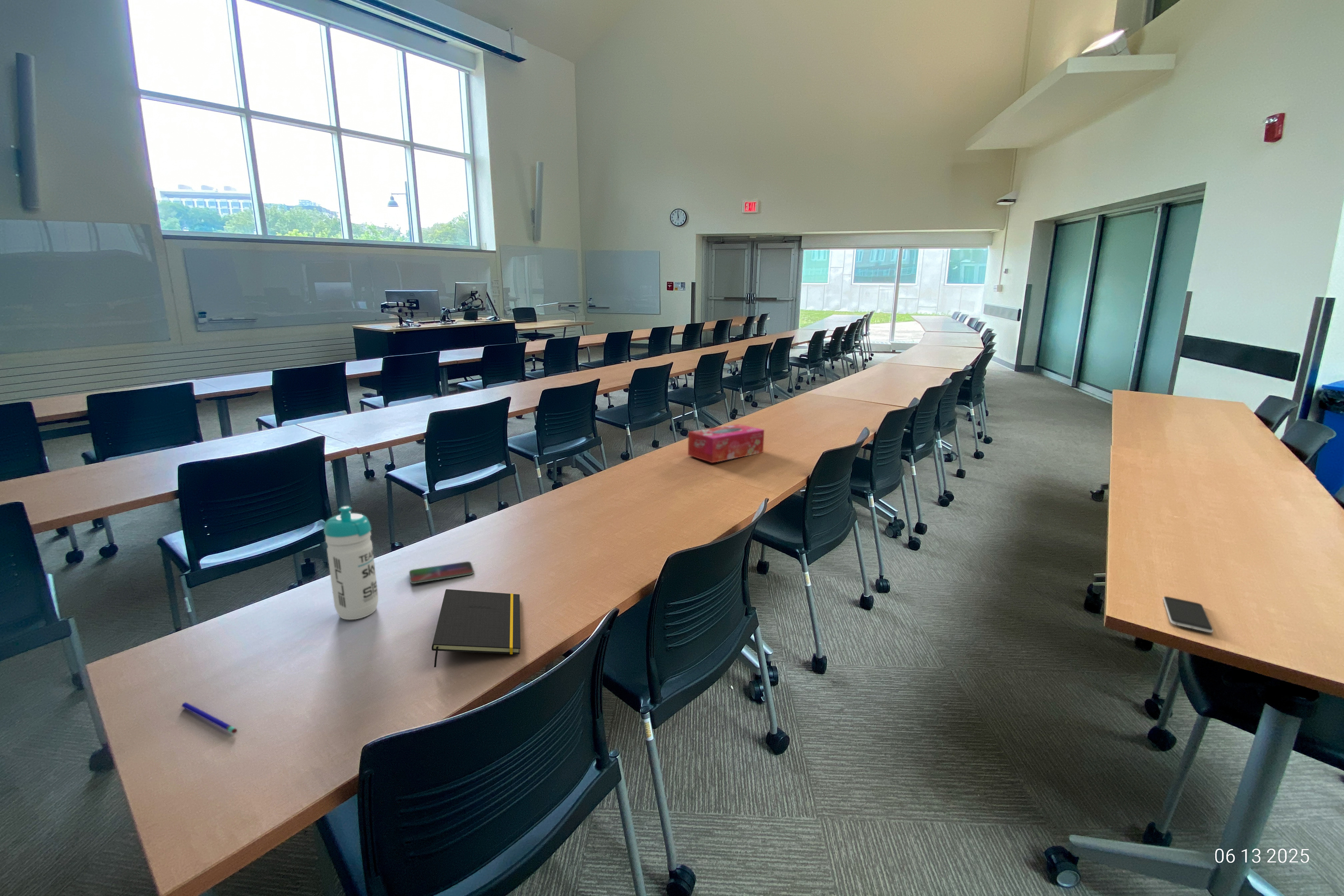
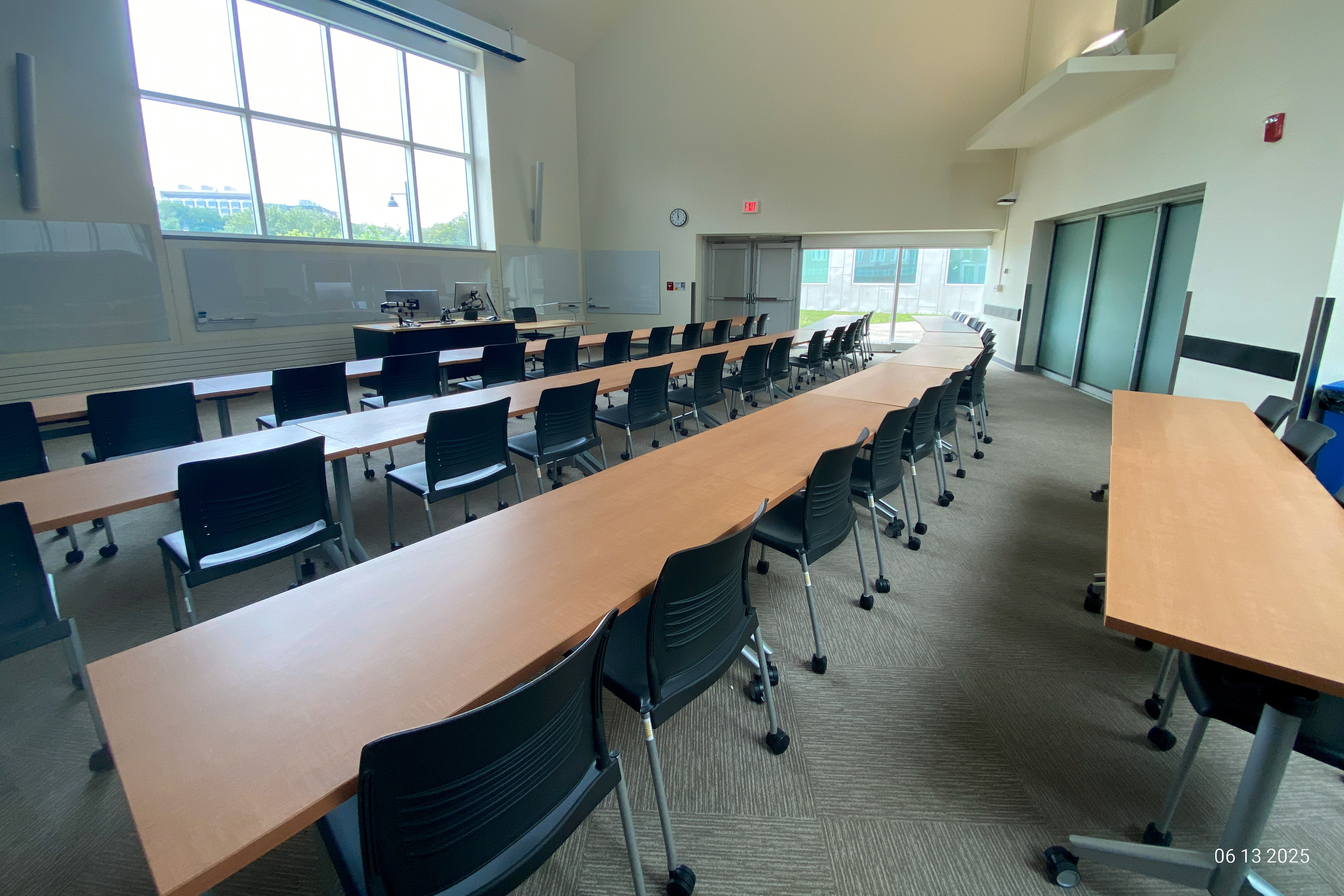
- tissue box (726, 442)
- pen (209, 718)
- notepad (480, 619)
- smartphone (442, 572)
- water bottle (351, 560)
- smartphone (1186, 613)
